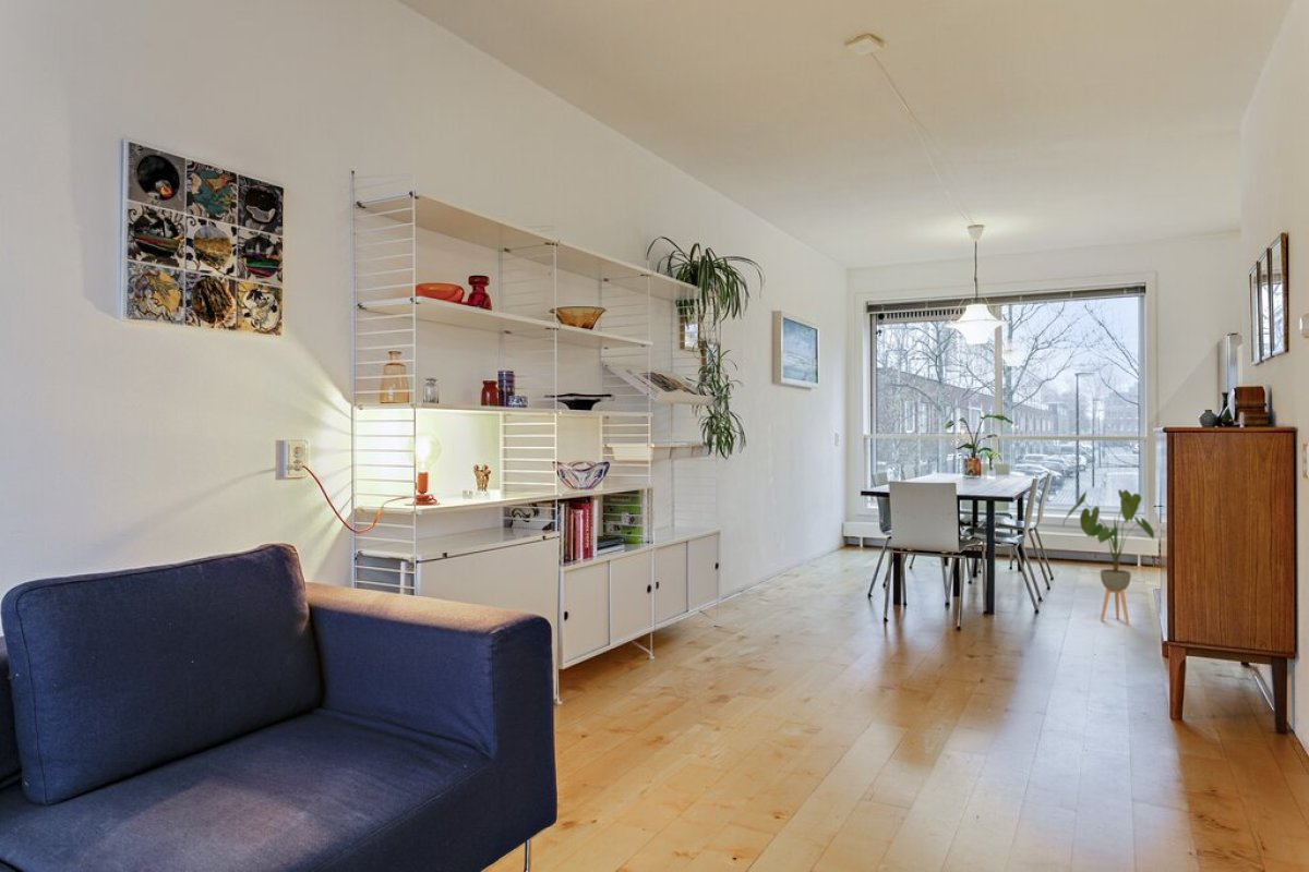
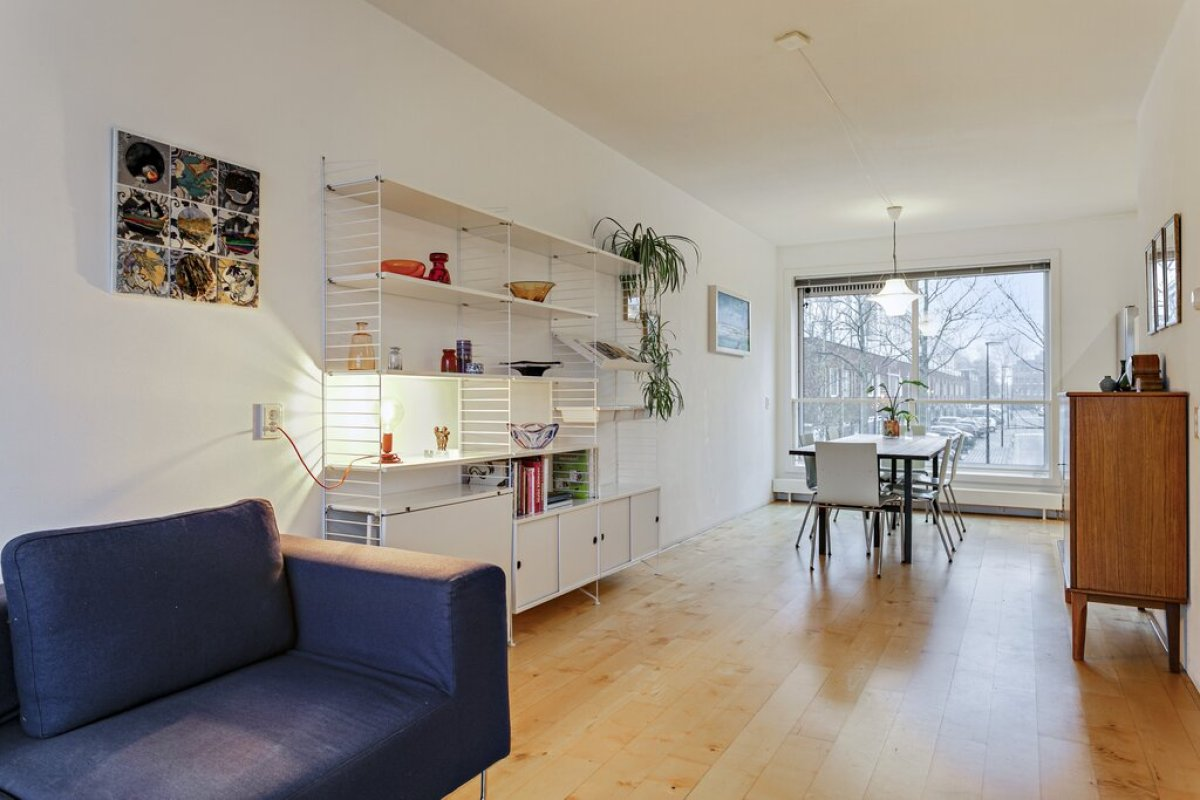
- house plant (1107, 550)
